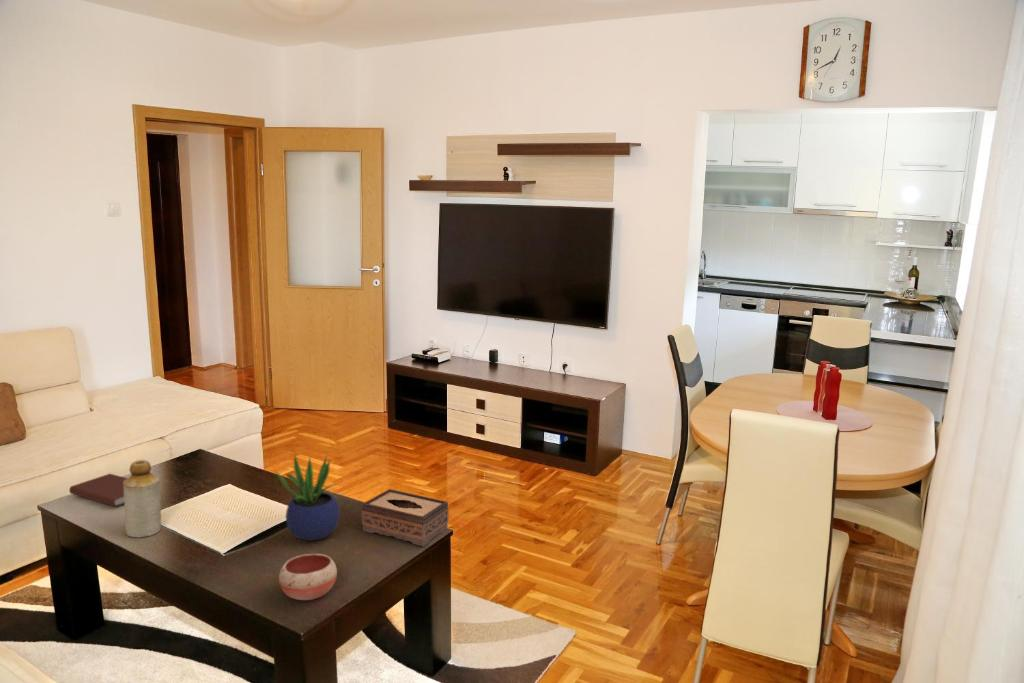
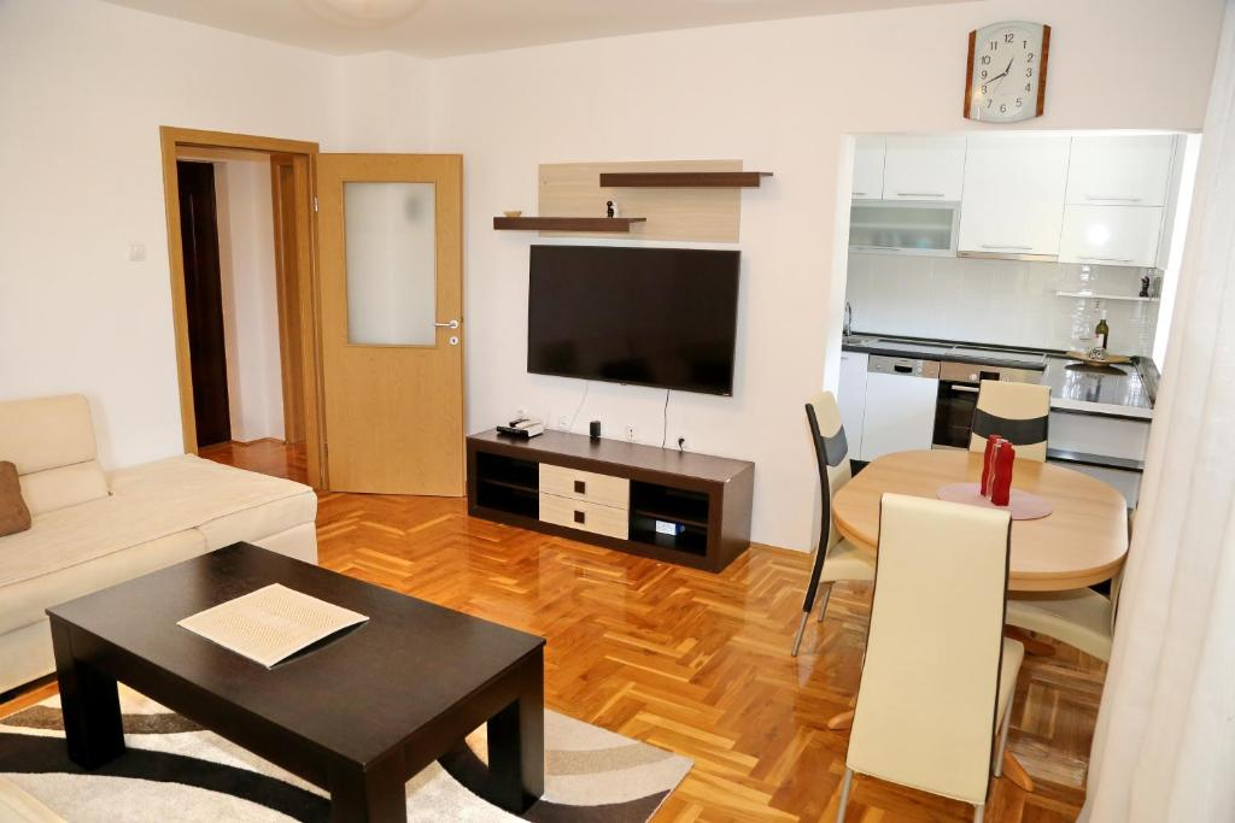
- bottle (142, 496)
- tissue box (405, 516)
- potted plant (308, 496)
- book (111, 489)
- bowl (308, 578)
